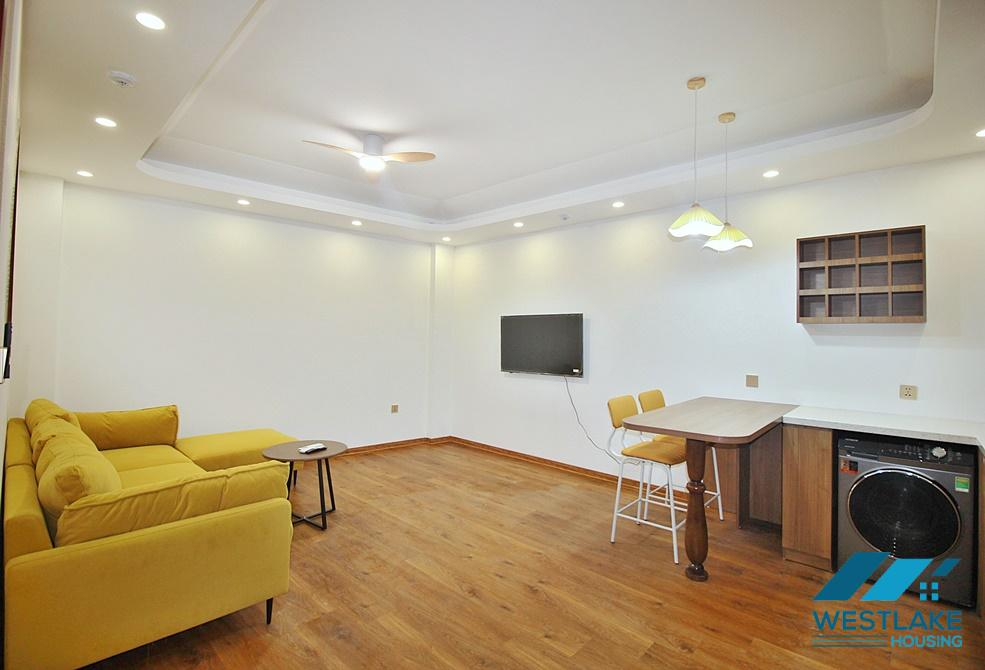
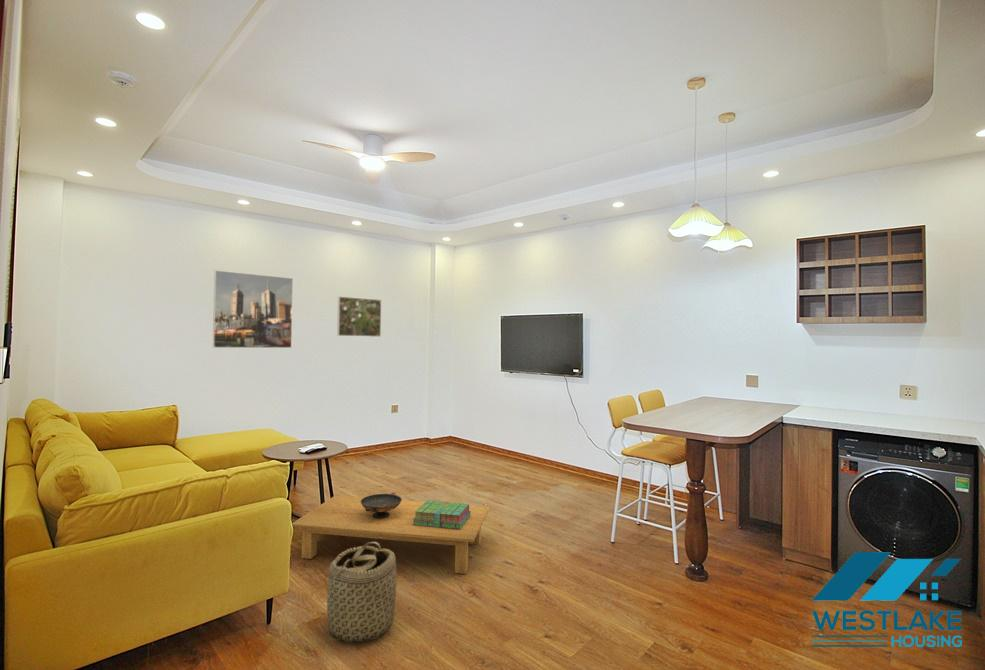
+ decorative bowl (381, 507)
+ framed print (254, 311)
+ stack of books (442, 513)
+ basket (359, 588)
+ coffee table (395, 532)
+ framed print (360, 317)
